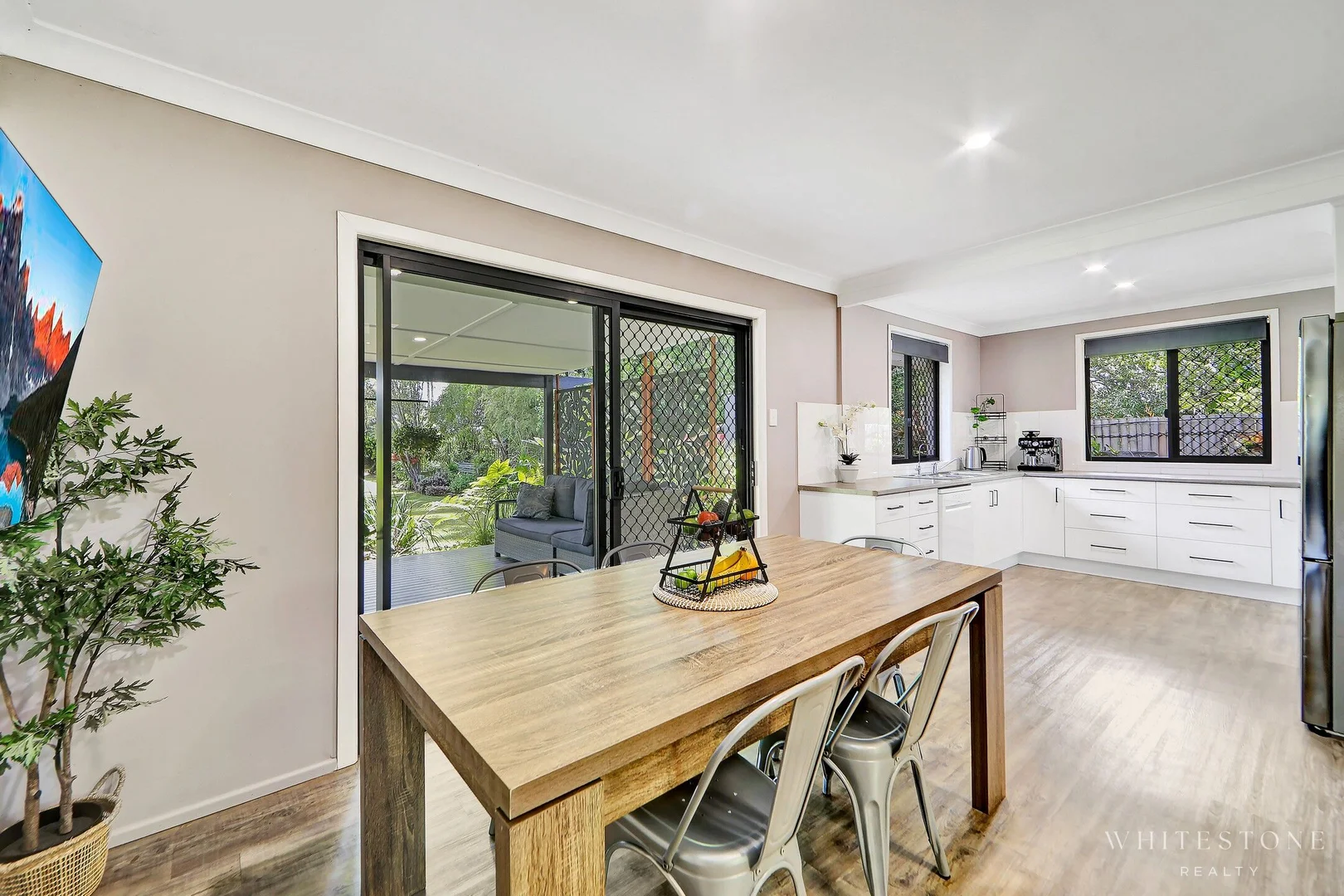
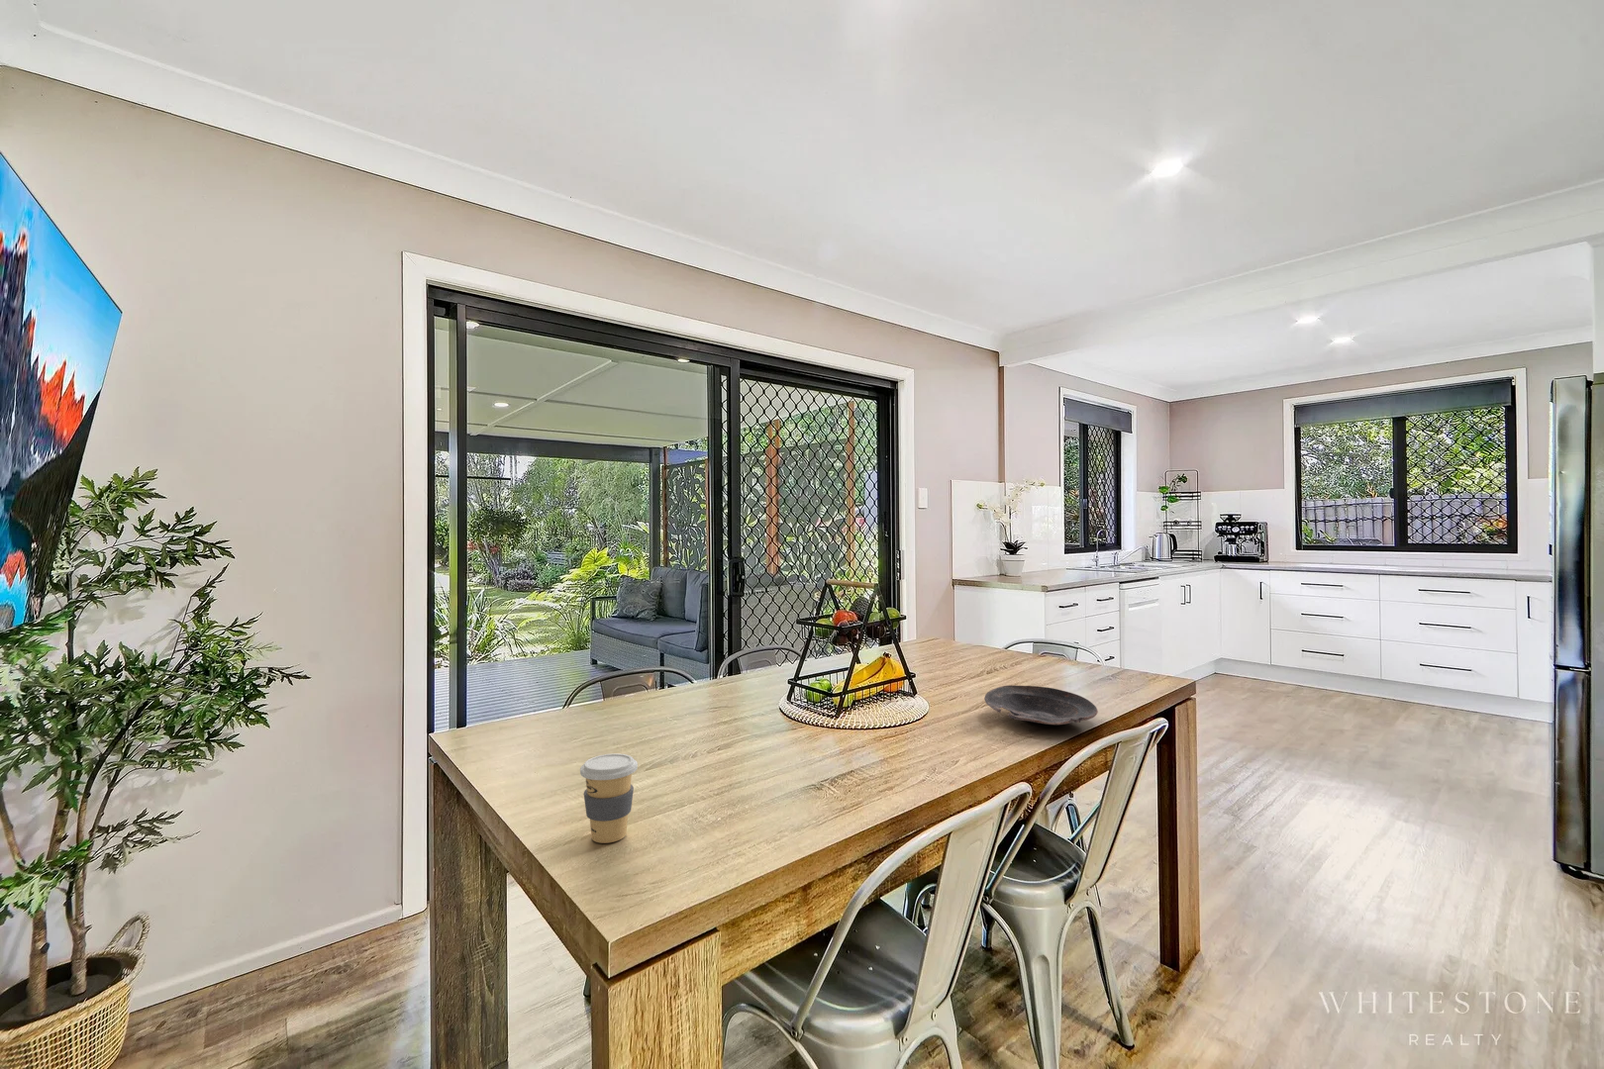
+ coffee cup (609, 798)
+ bowl (1038, 707)
